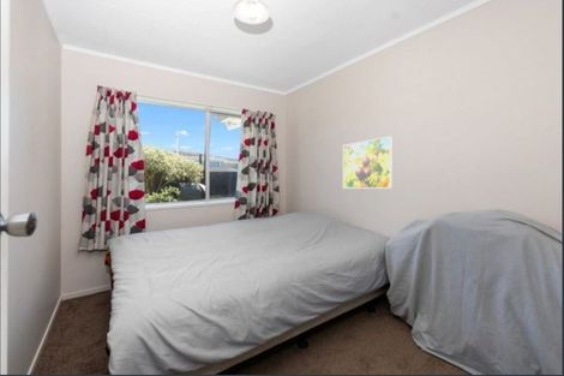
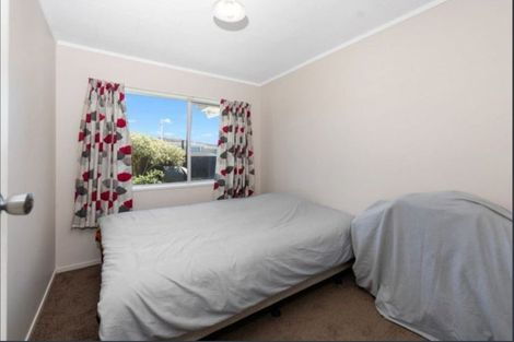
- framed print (365, 165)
